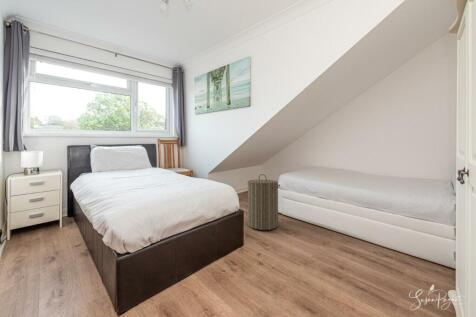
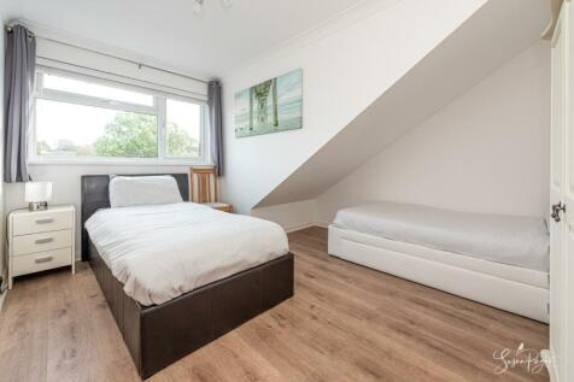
- laundry hamper (262, 199)
